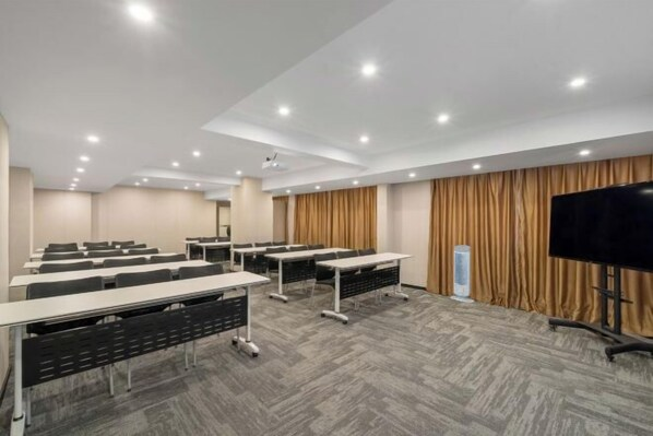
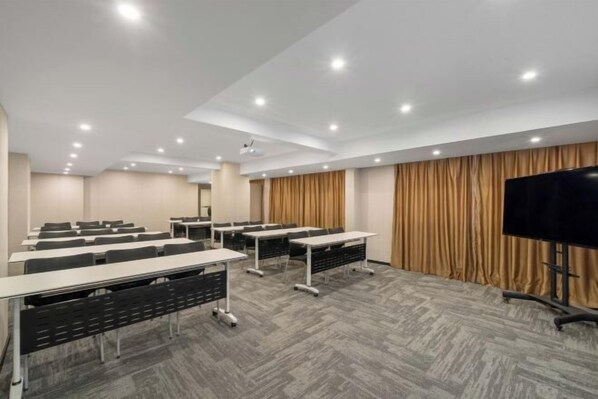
- air purifier (462, 272)
